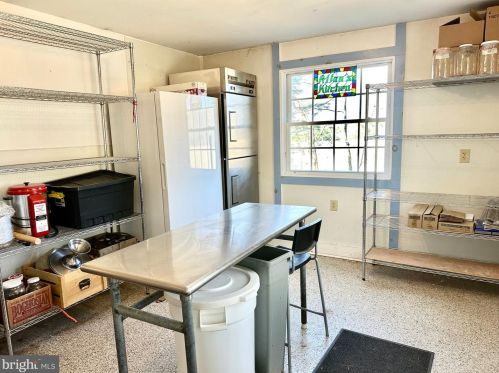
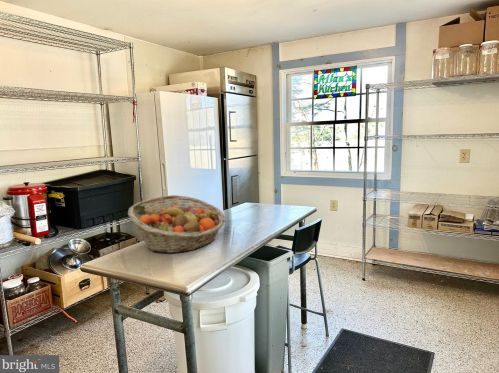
+ fruit basket (179, 221)
